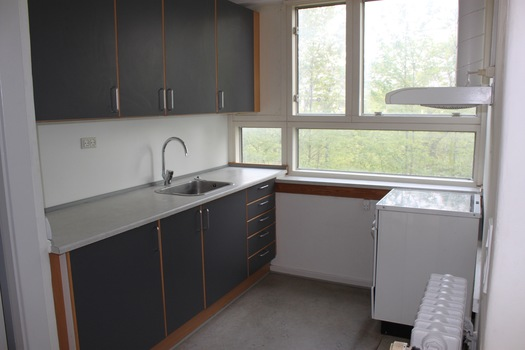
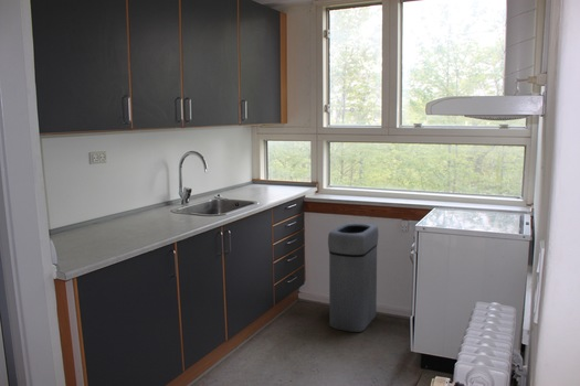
+ trash bin (354, 275)
